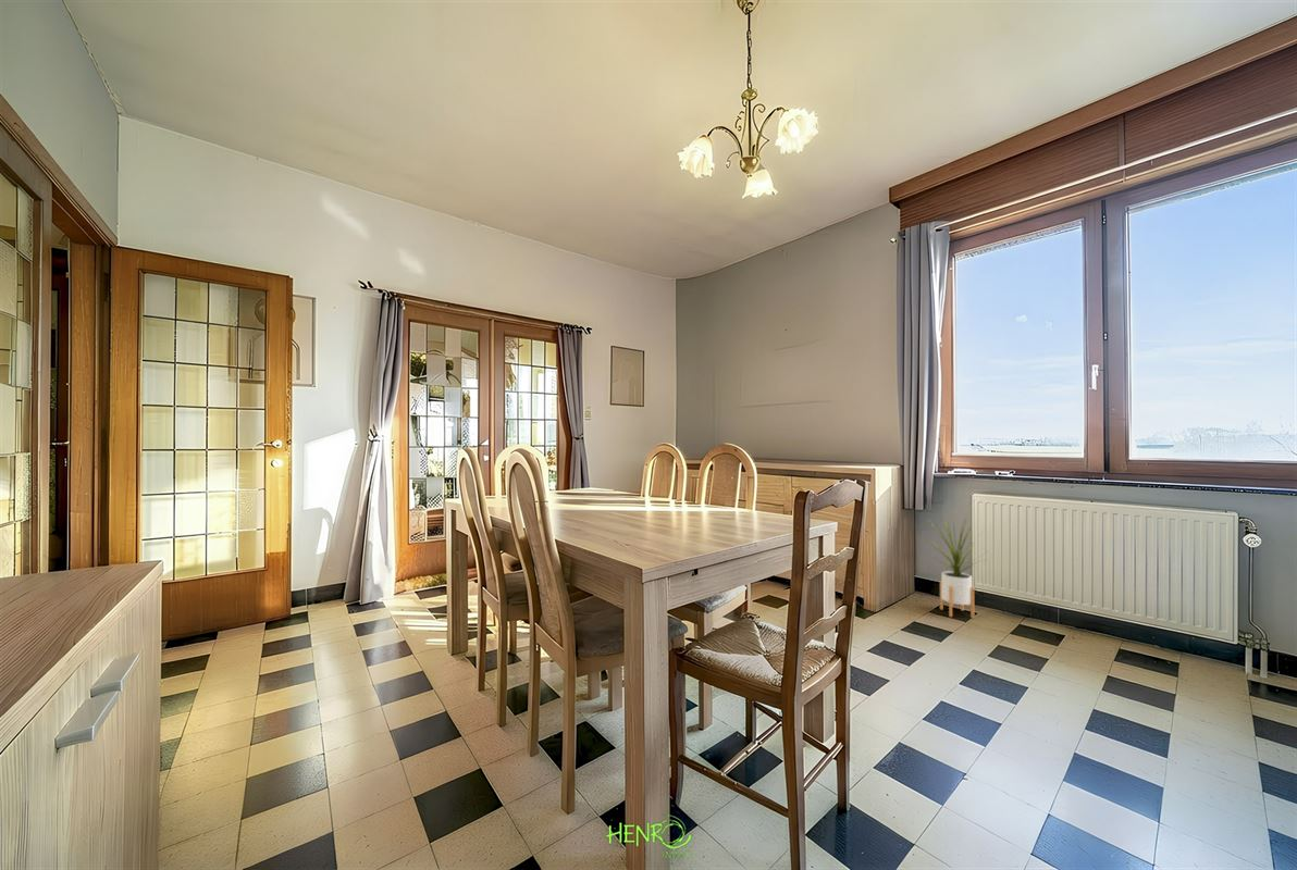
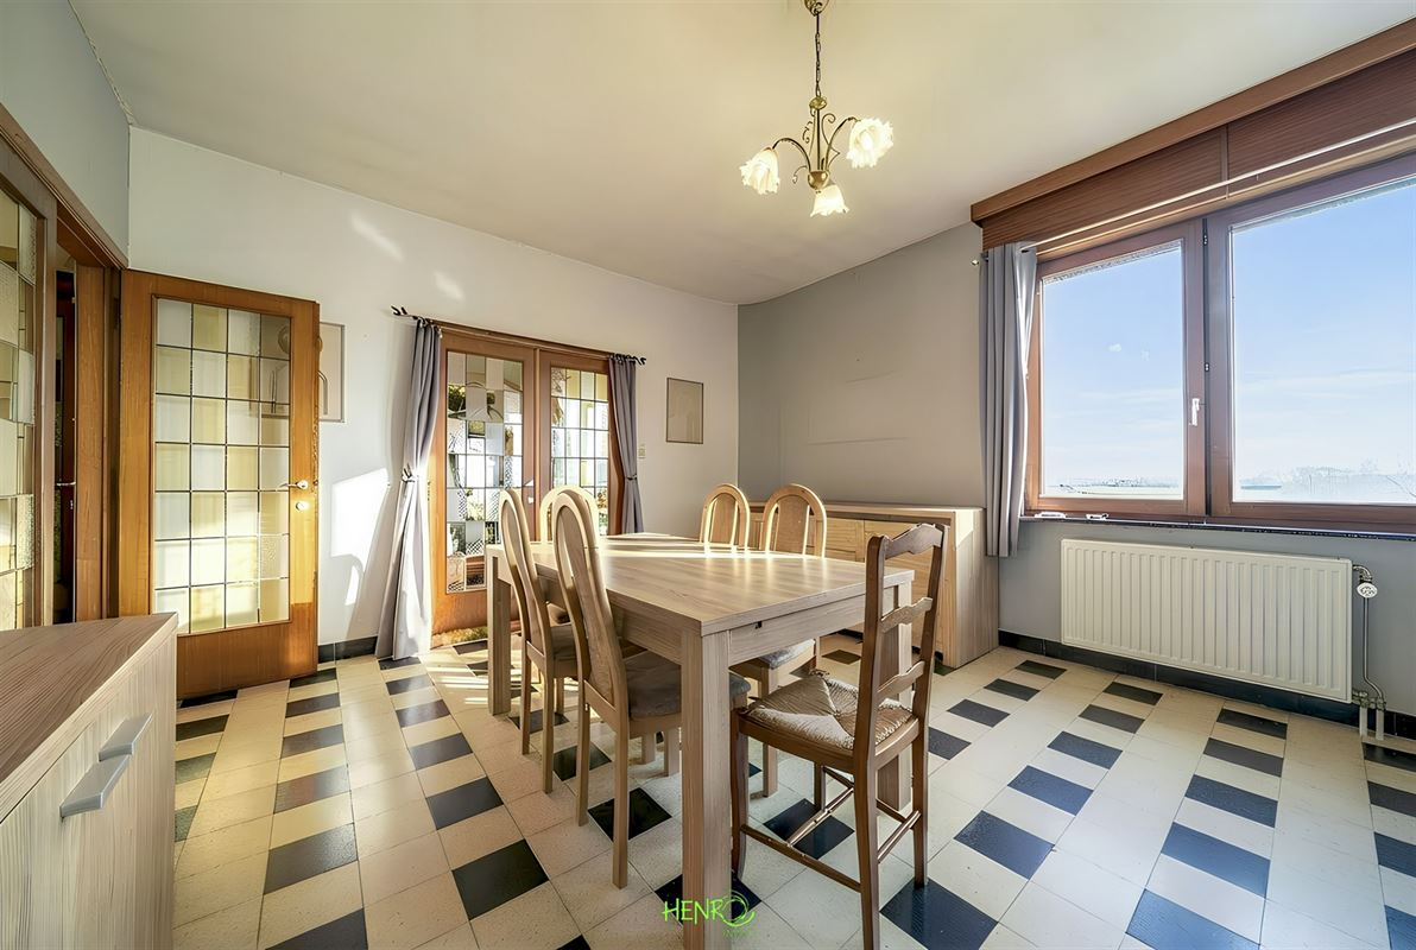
- house plant (958, 562)
